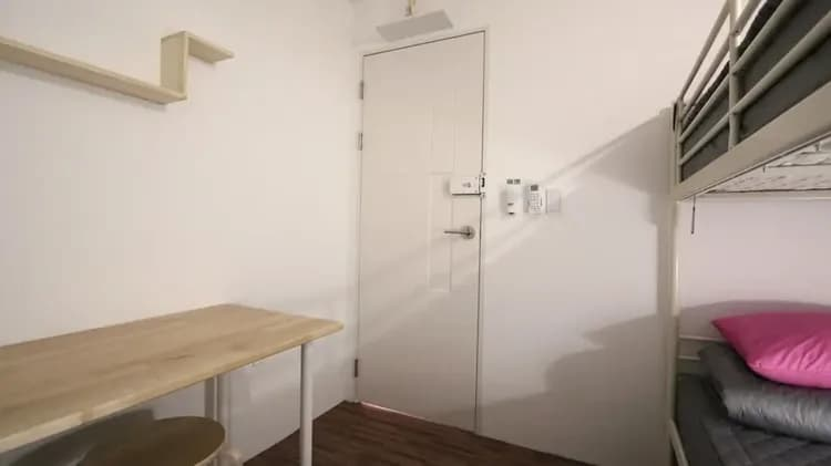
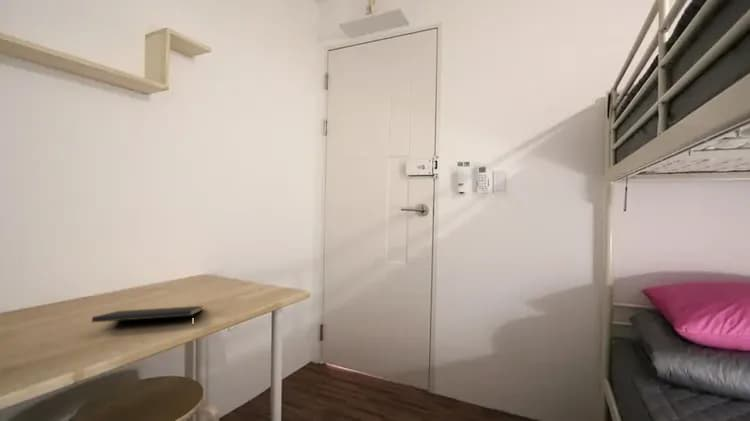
+ notepad (153, 313)
